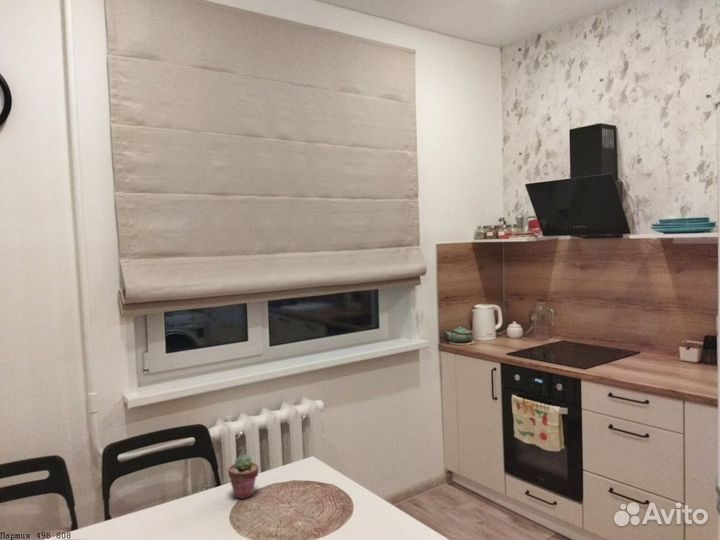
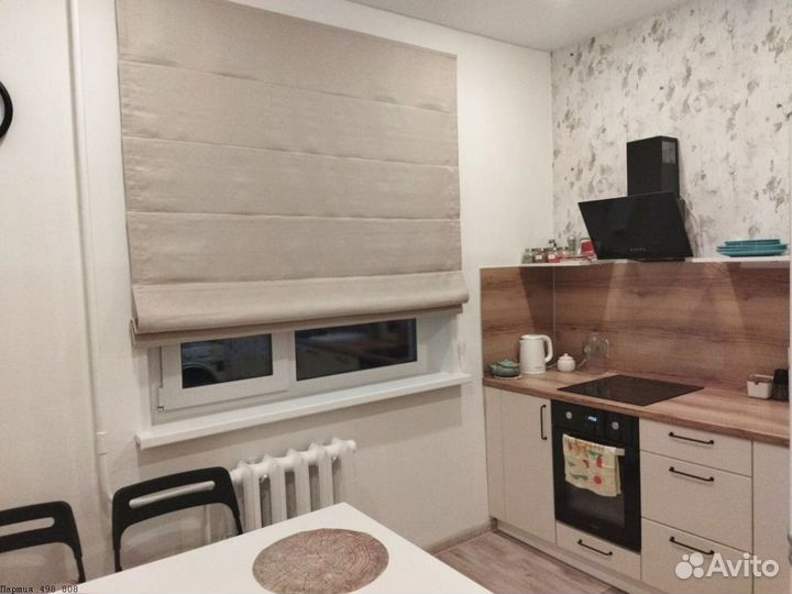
- potted succulent (243, 474)
